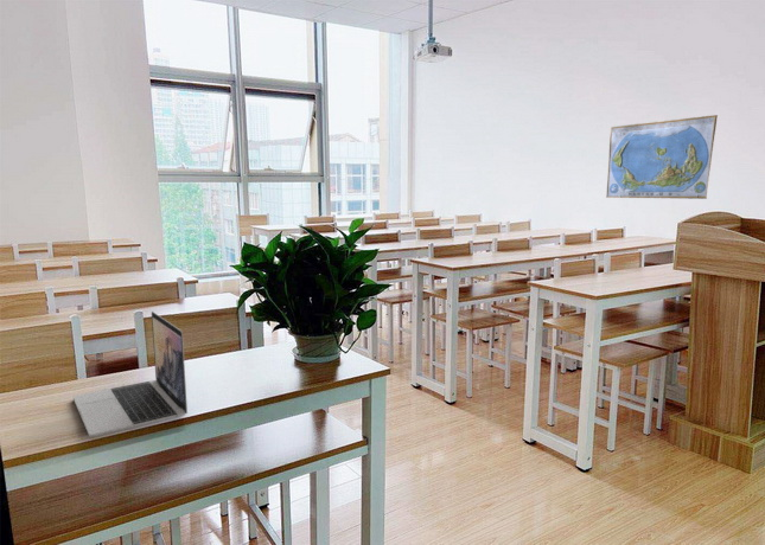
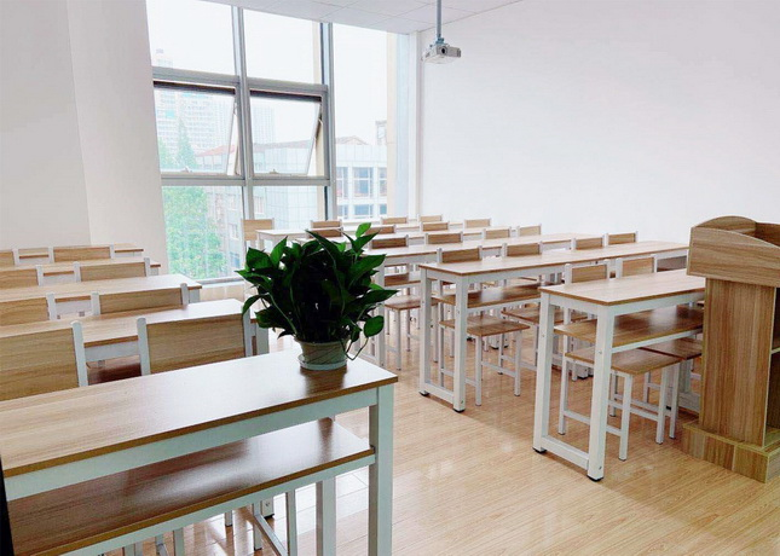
- laptop (126, 385)
- world map (656, 160)
